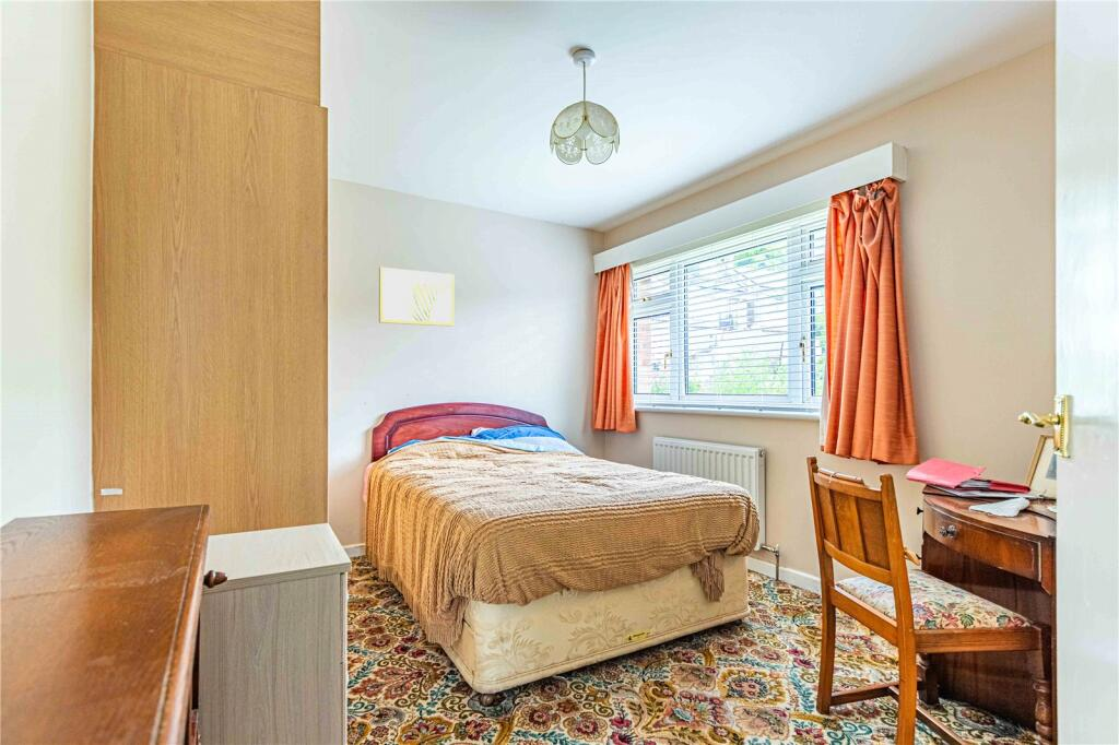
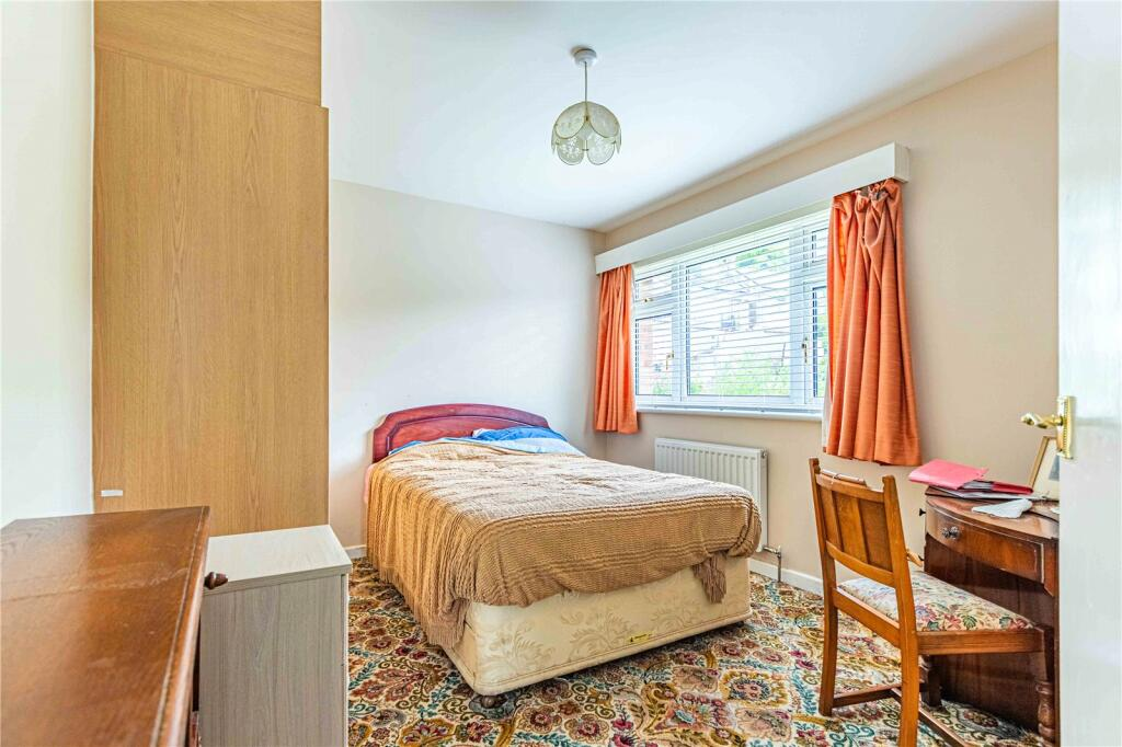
- wall art (417, 297)
